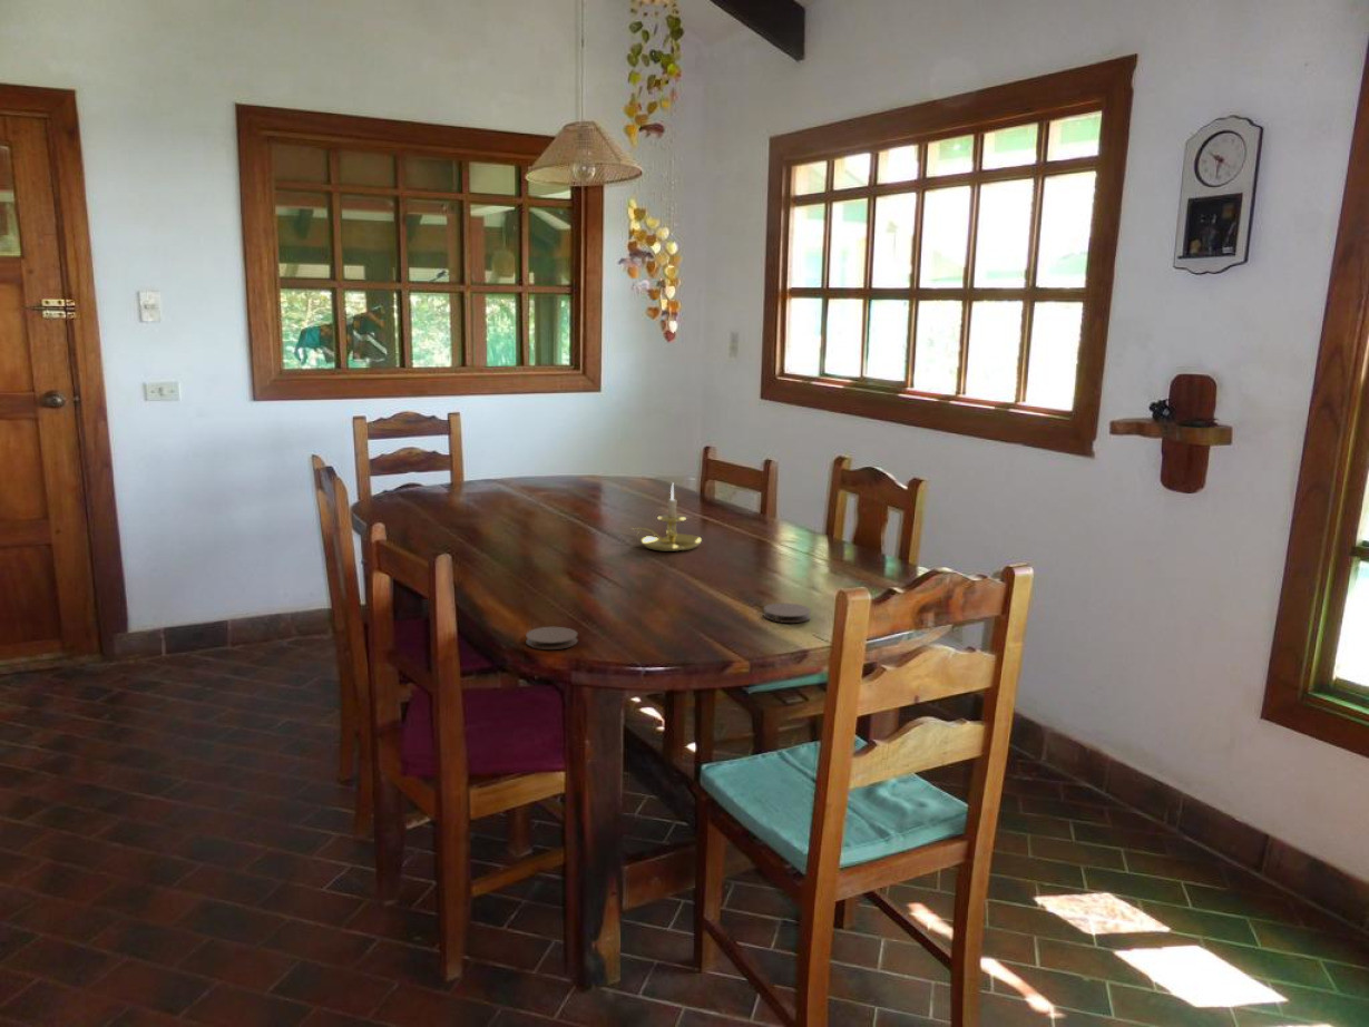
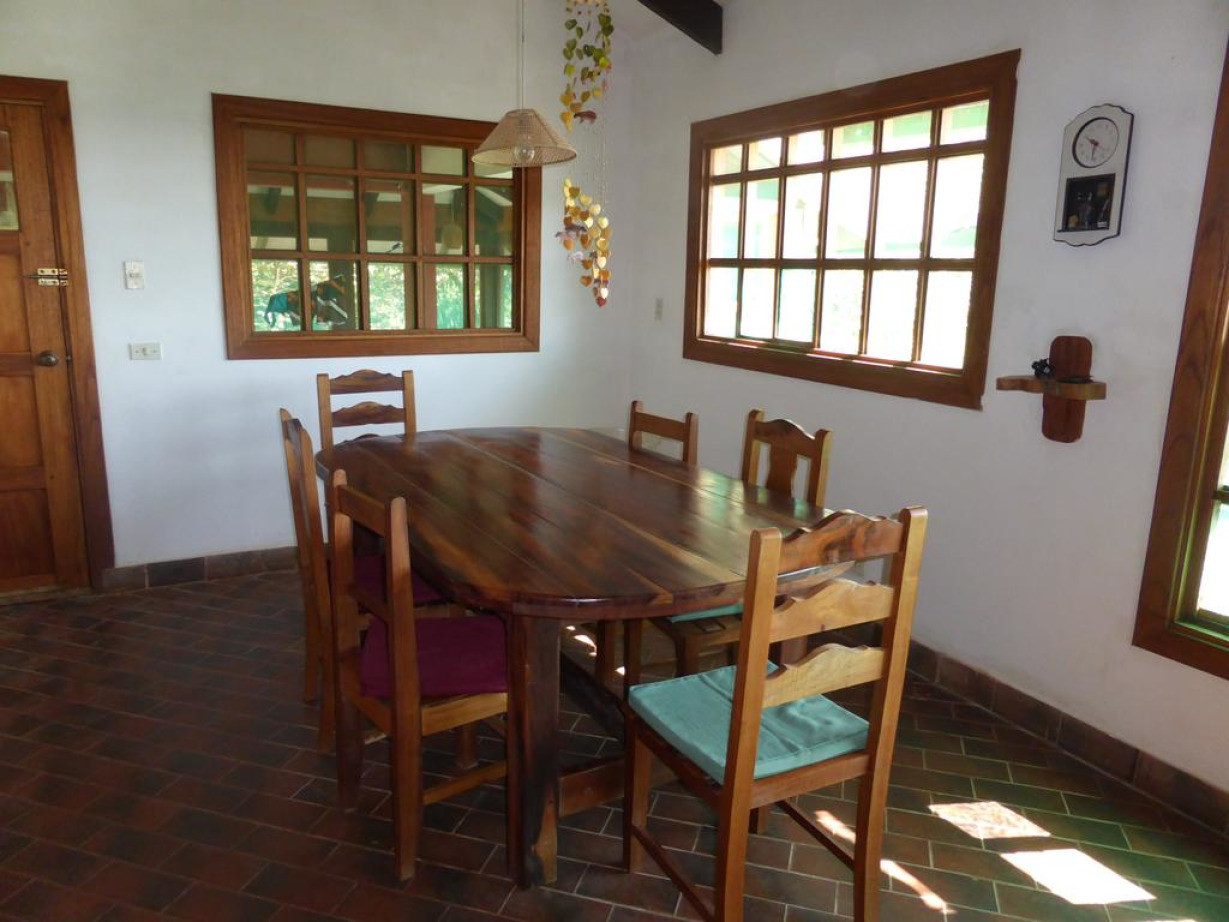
- coaster (551, 637)
- coaster (786, 613)
- candle holder (667, 515)
